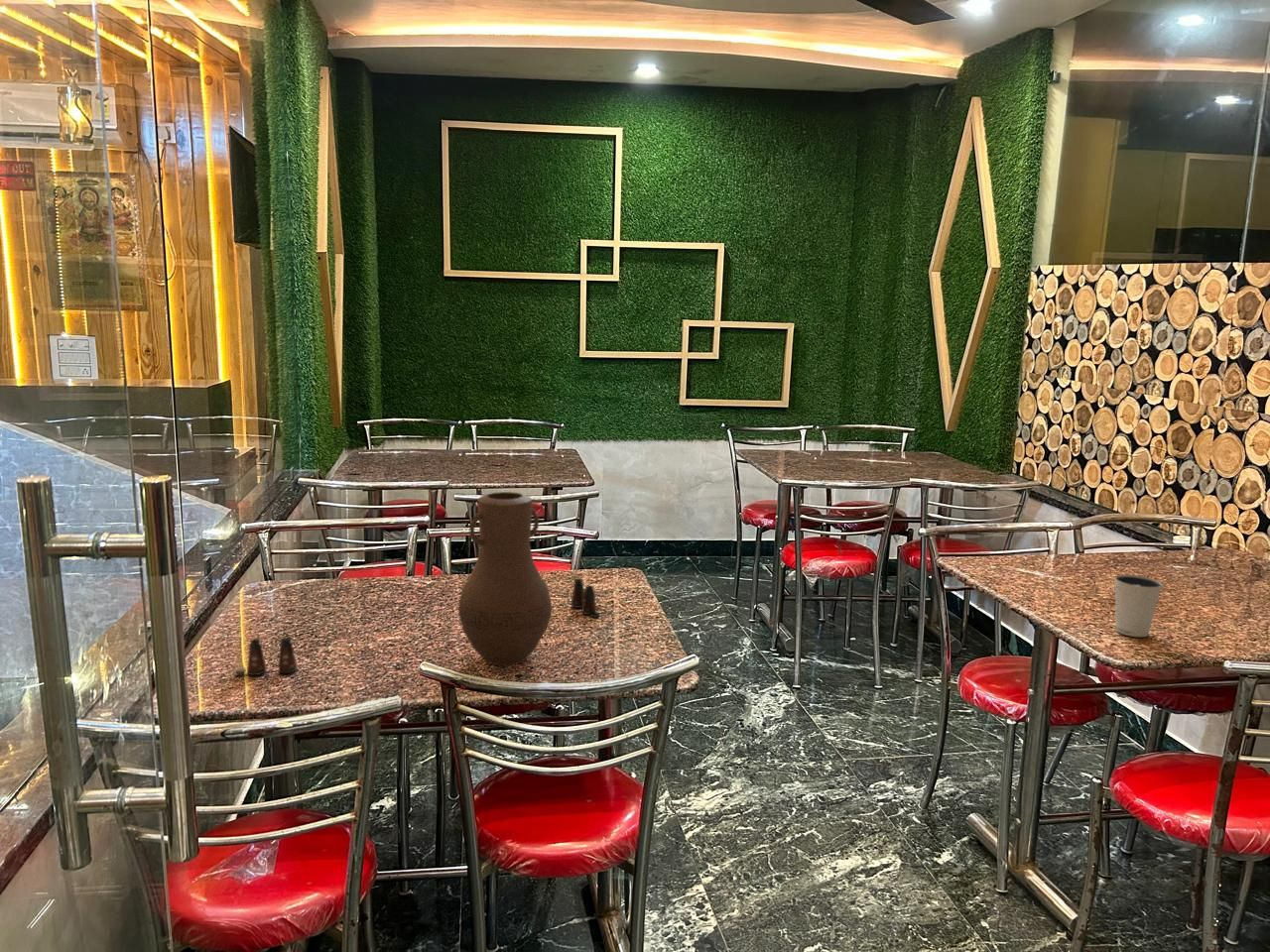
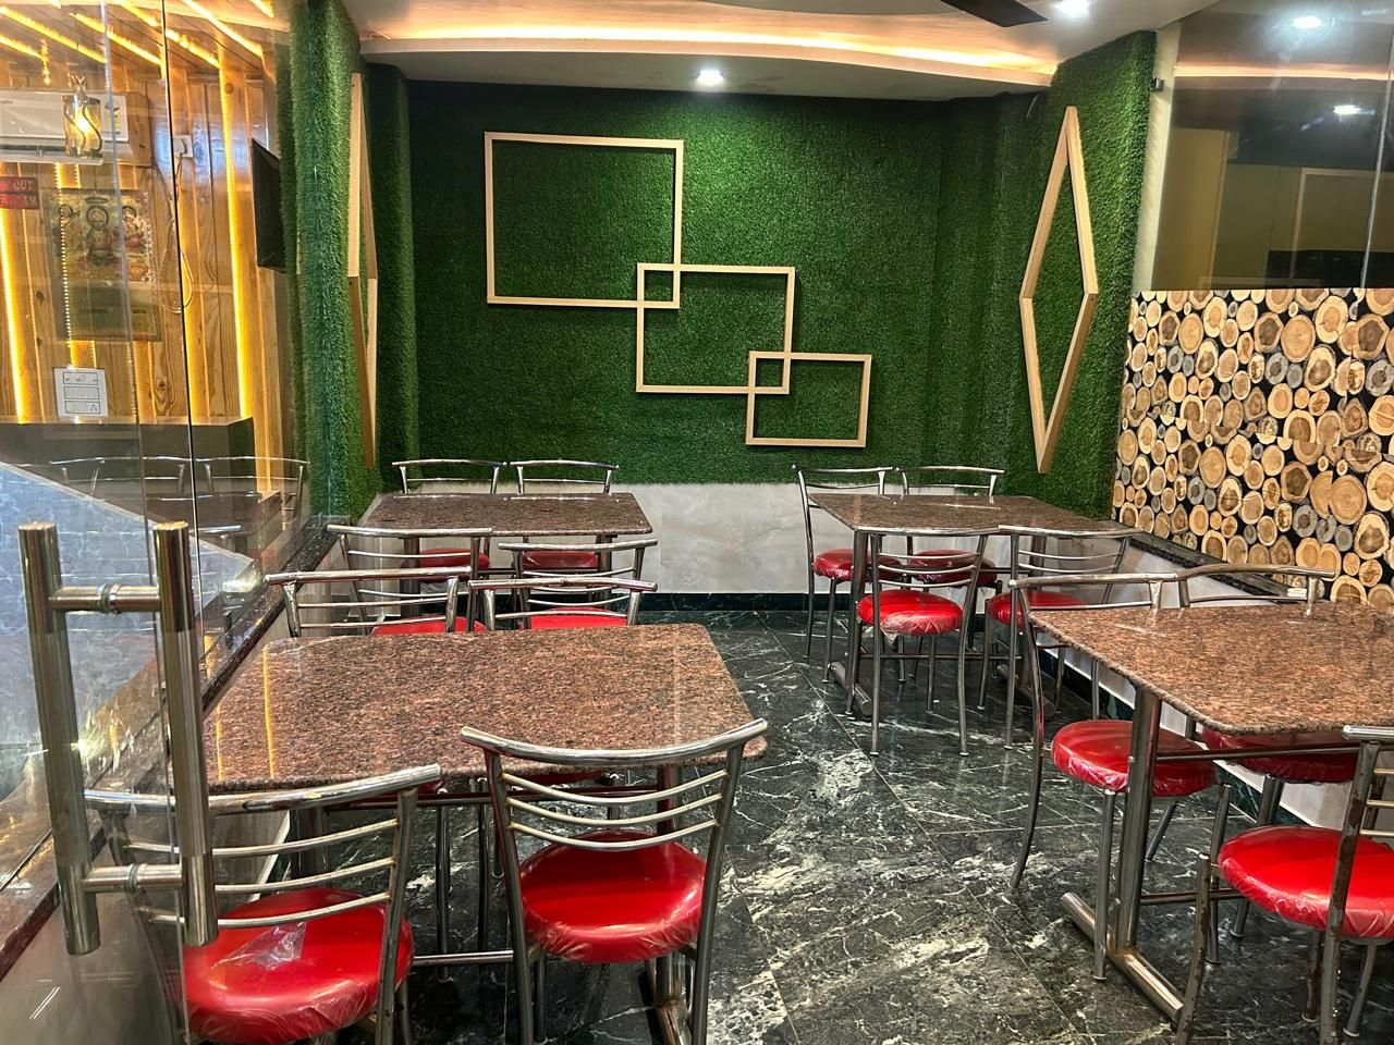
- salt shaker (263, 655)
- dixie cup (1135, 607)
- salt shaker (585, 597)
- vase (505, 577)
